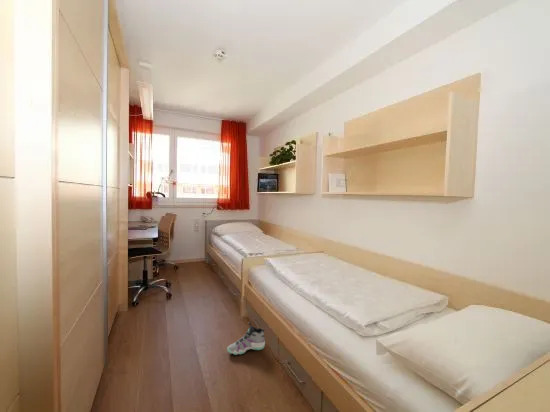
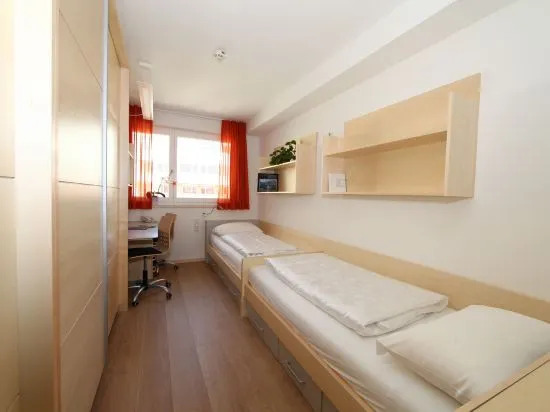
- sneaker (246, 336)
